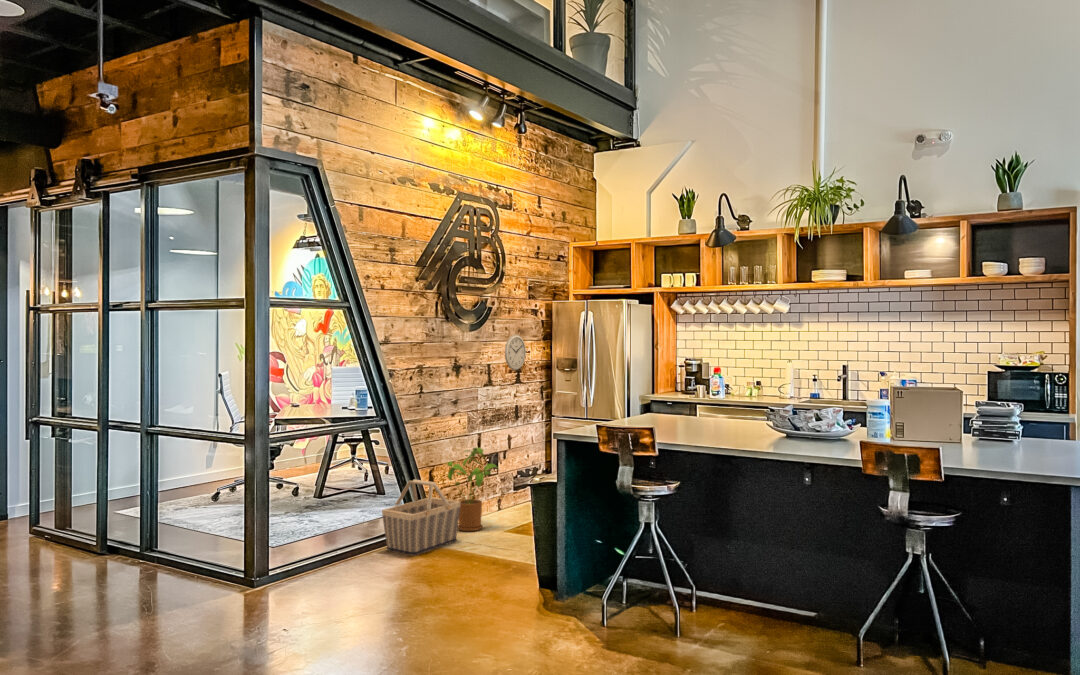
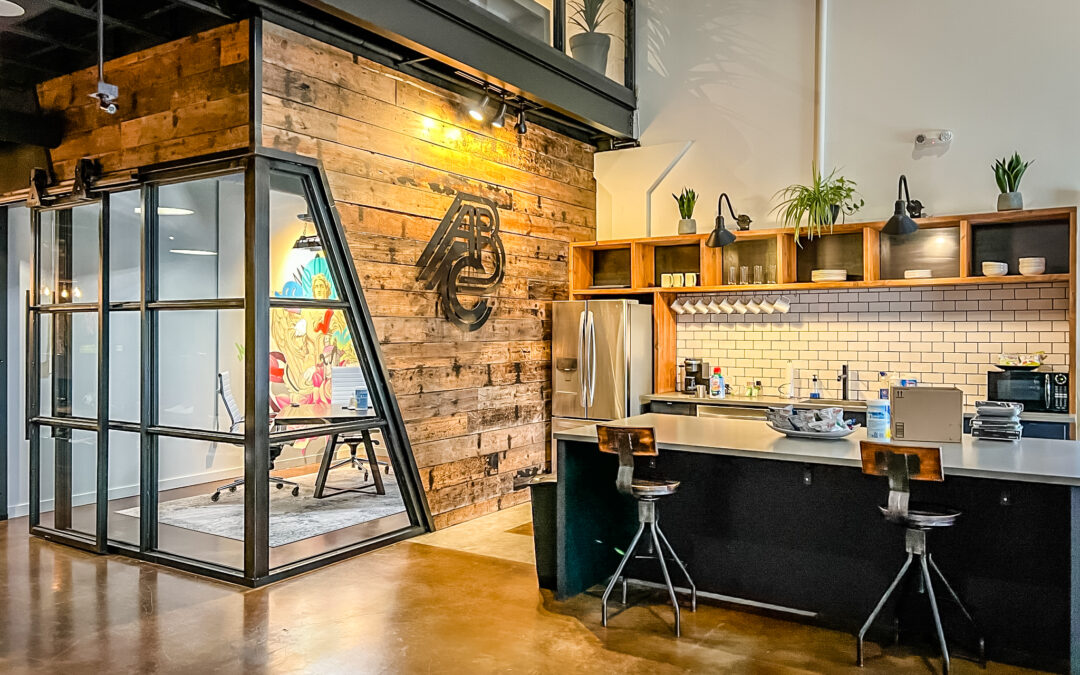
- house plant (473, 489)
- basket (422, 513)
- wall clock (516, 352)
